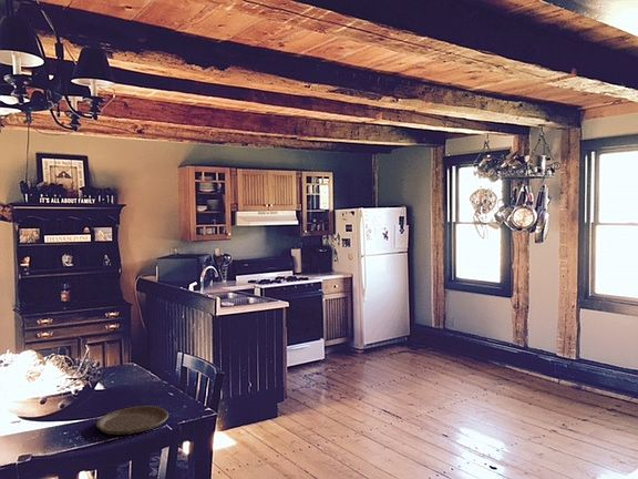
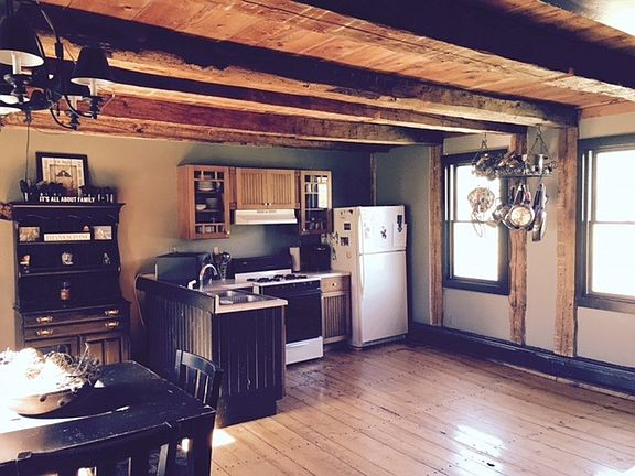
- plate (133, 420)
